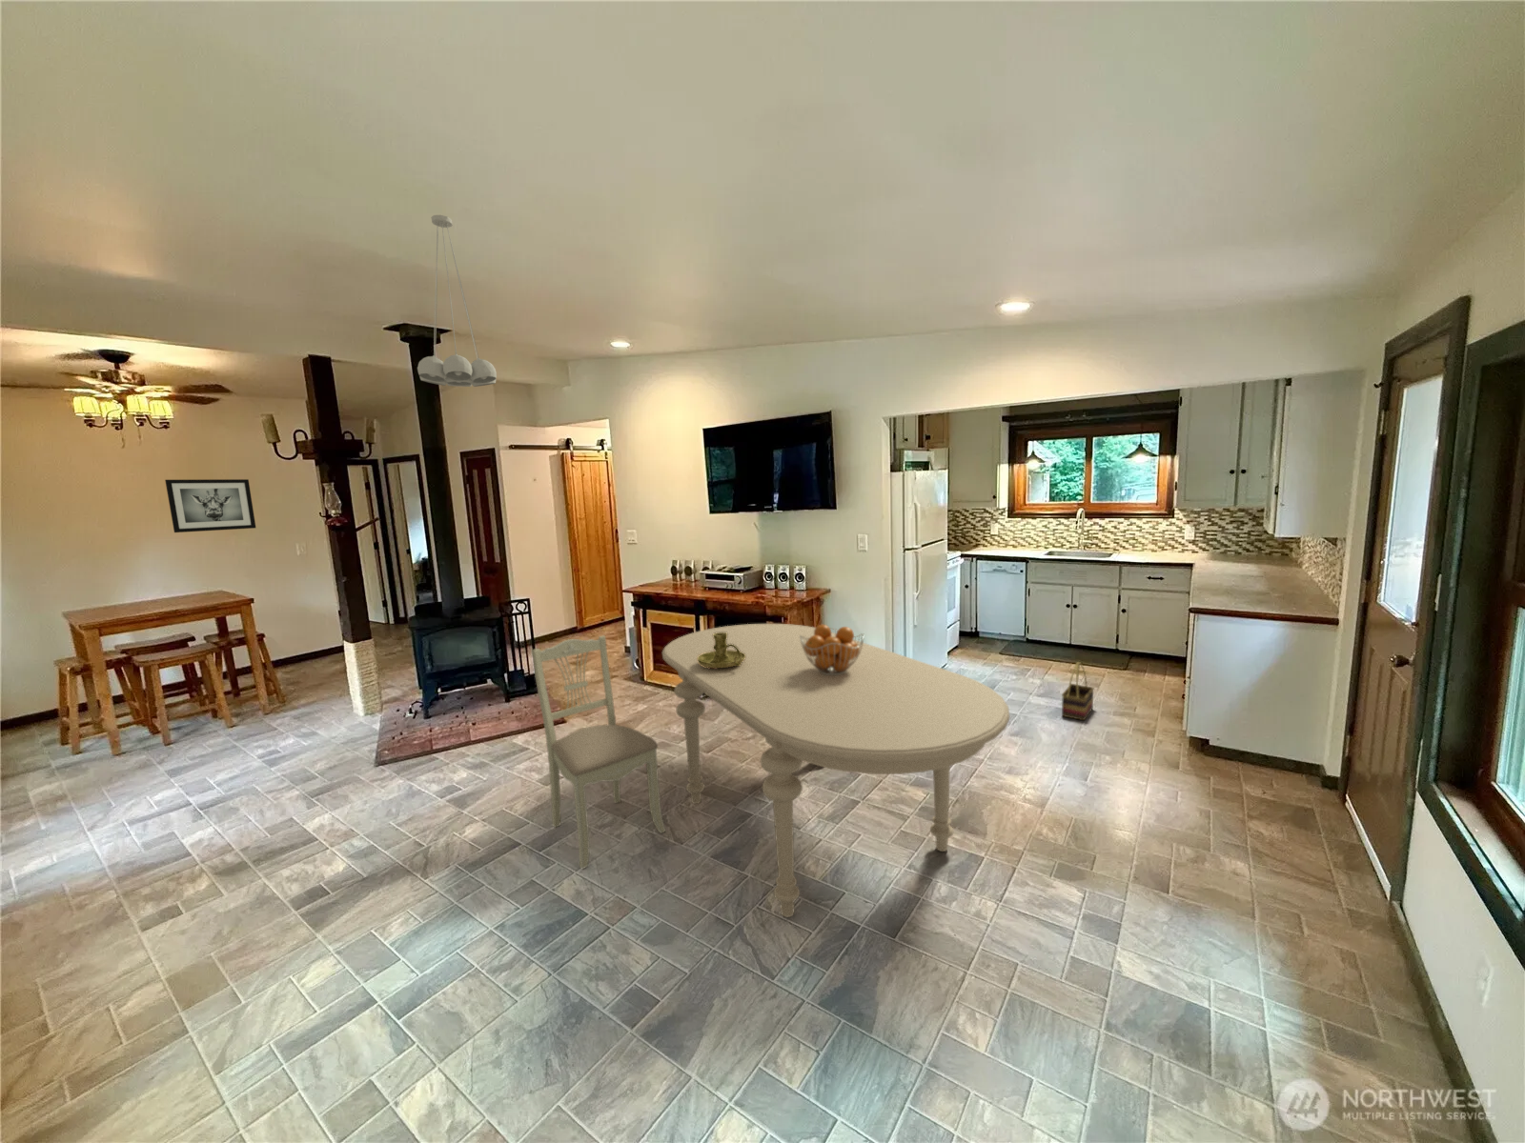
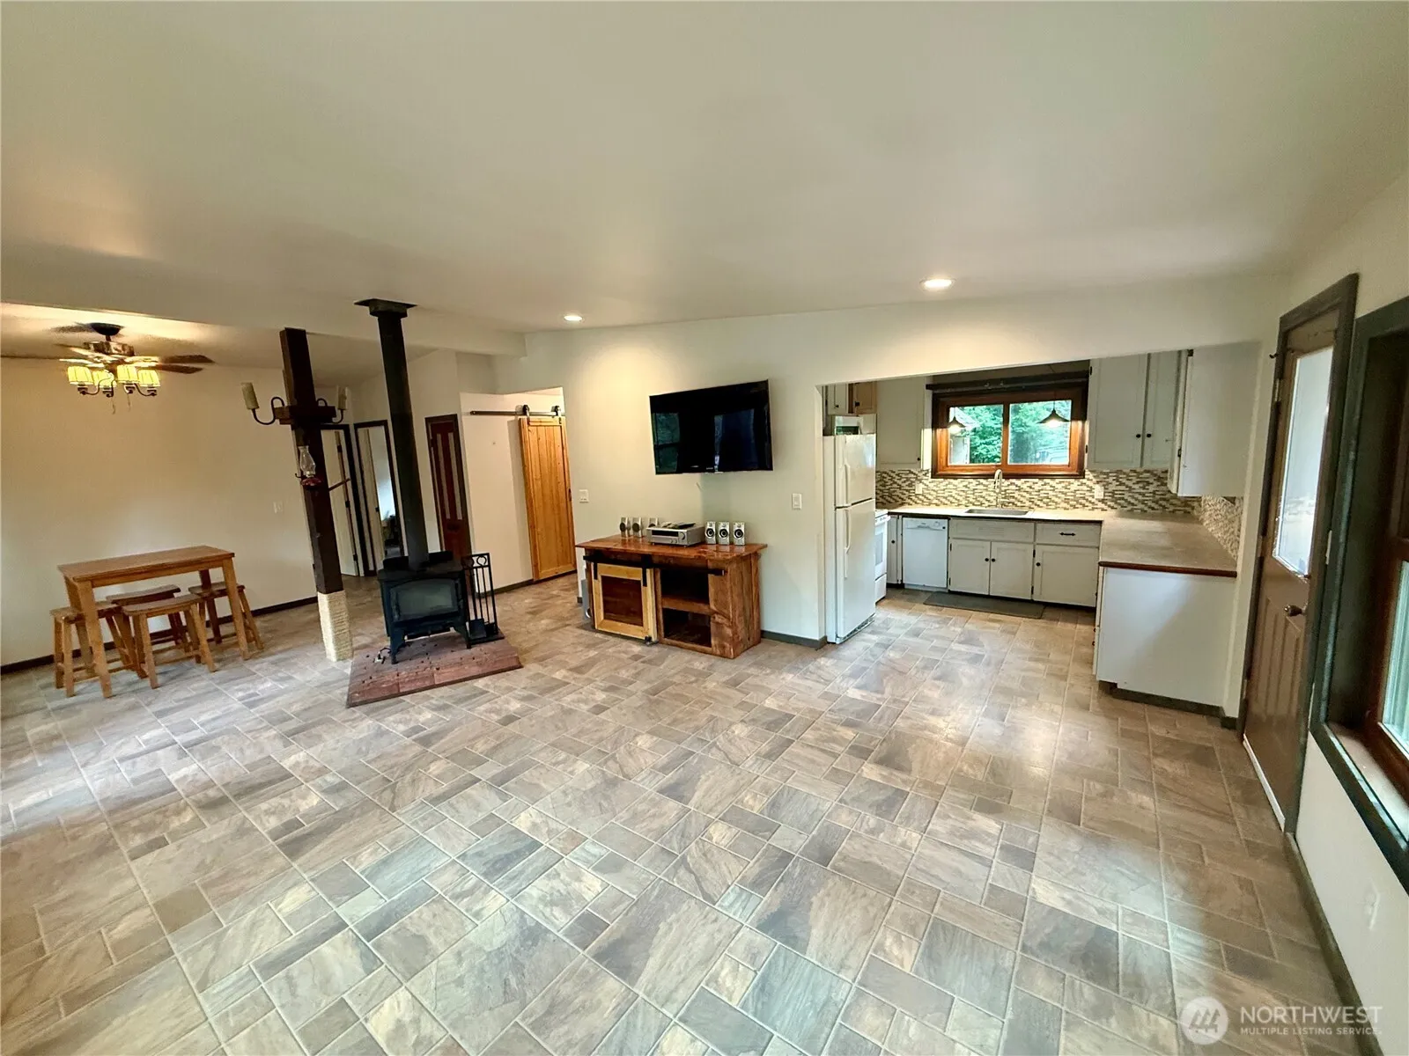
- basket (1078, 688)
- dining table (806, 744)
- pendant light (450, 301)
- fruit basket (832, 647)
- wall art (213, 504)
- candle holder (723, 650)
- dining chair (597, 740)
